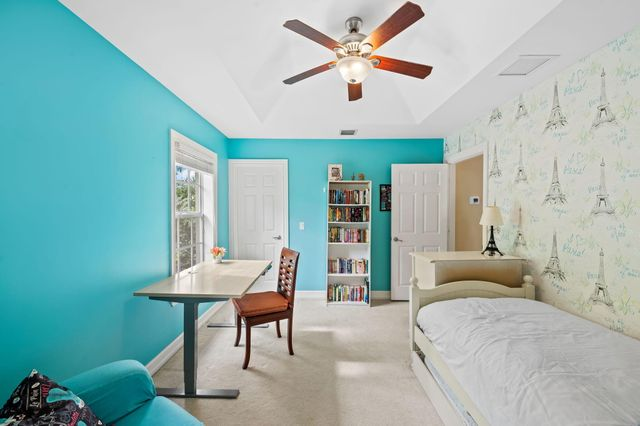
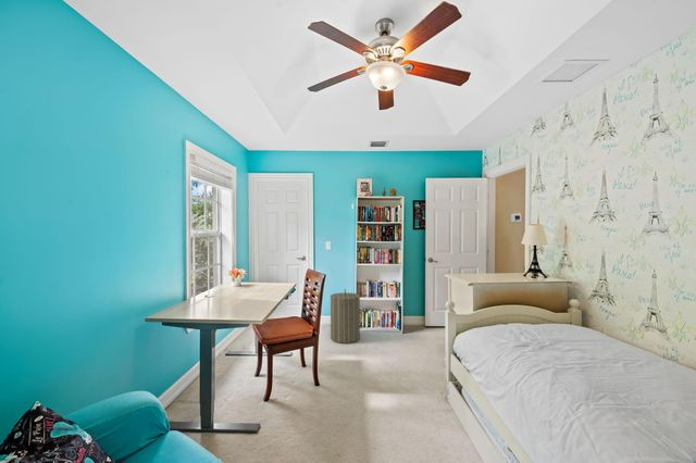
+ laundry hamper (345, 313)
